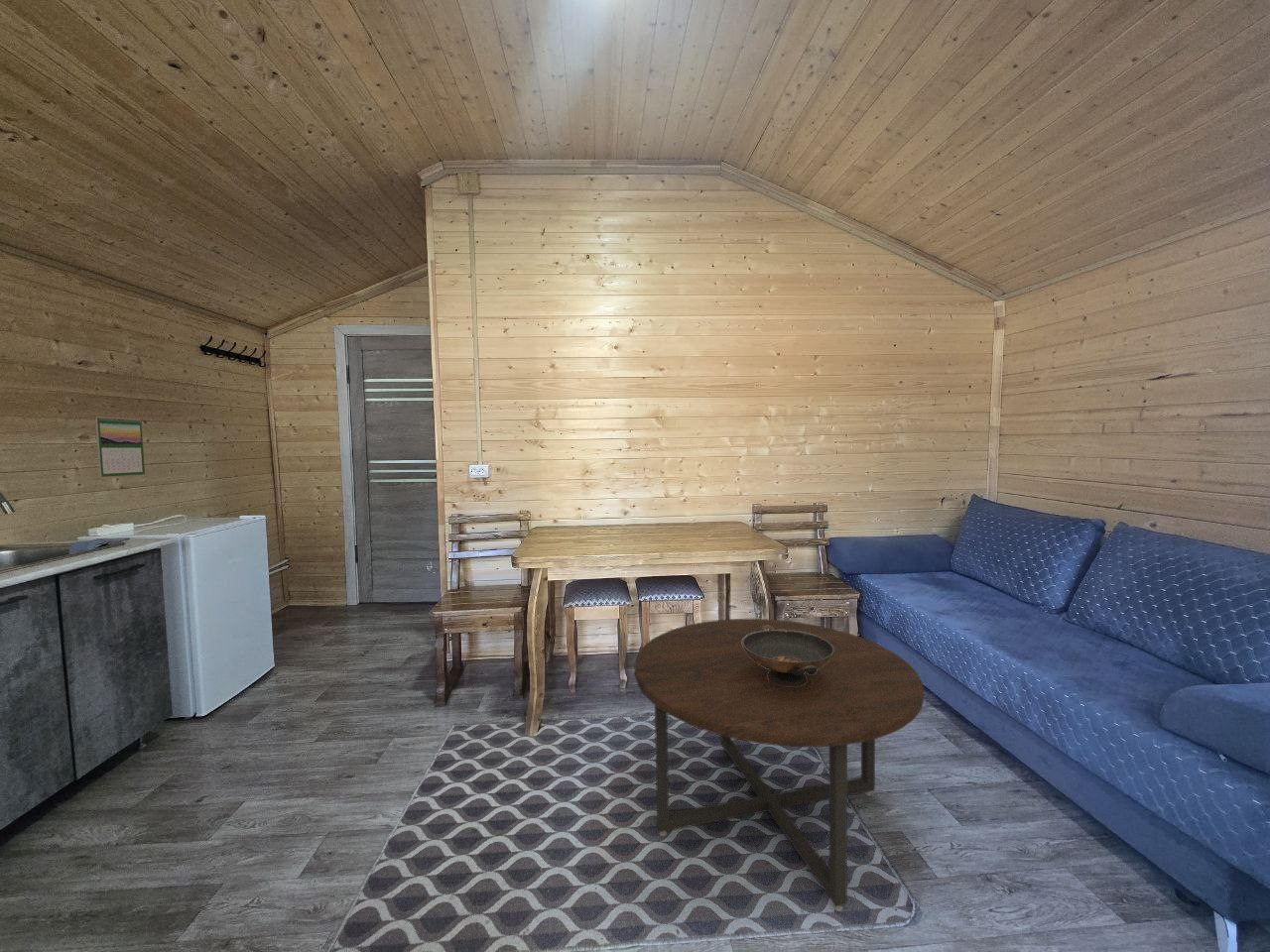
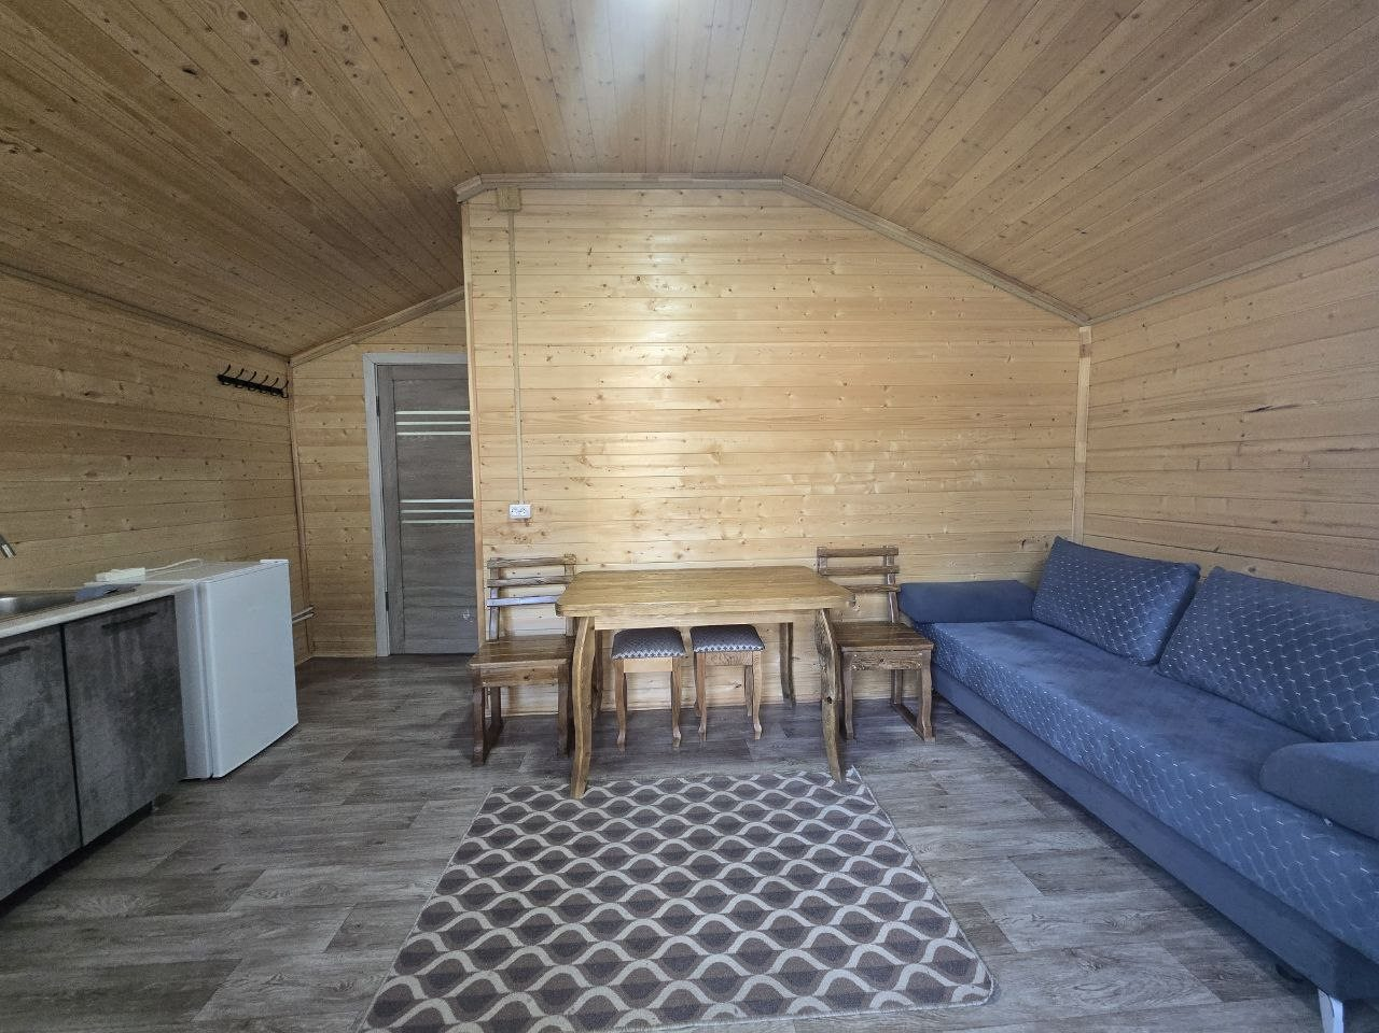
- decorative bowl (787, 660)
- coffee table (770, 738)
- calendar (121, 445)
